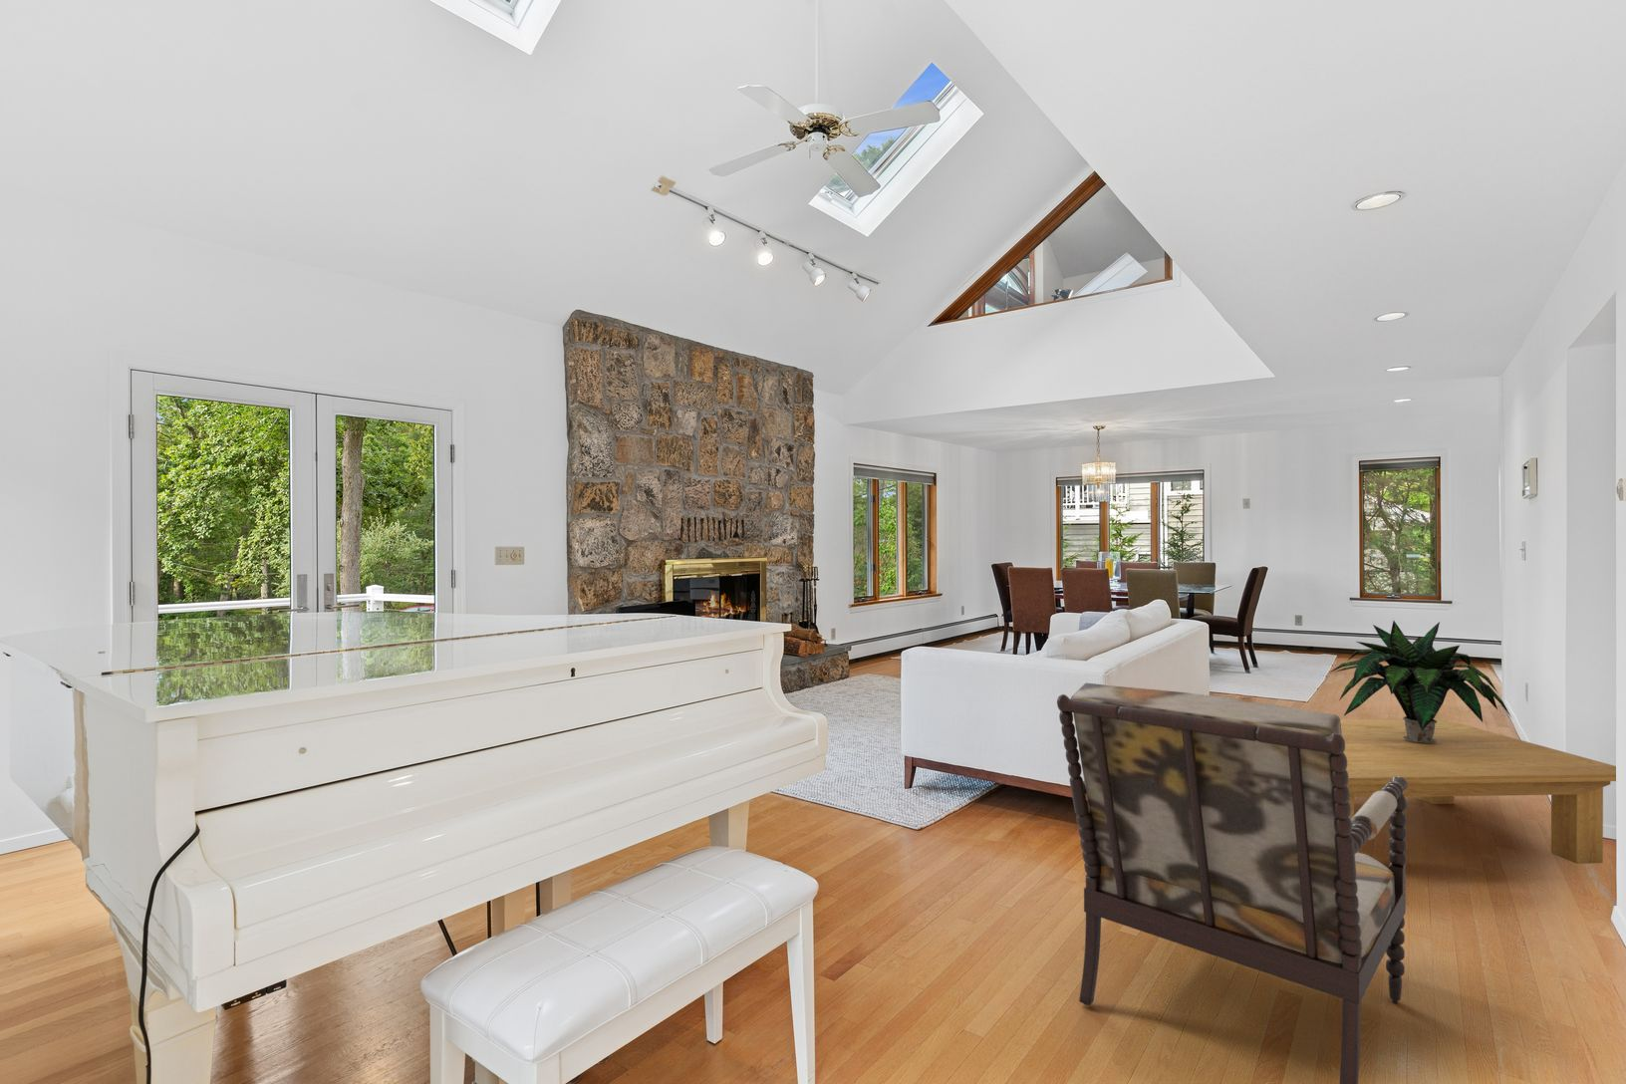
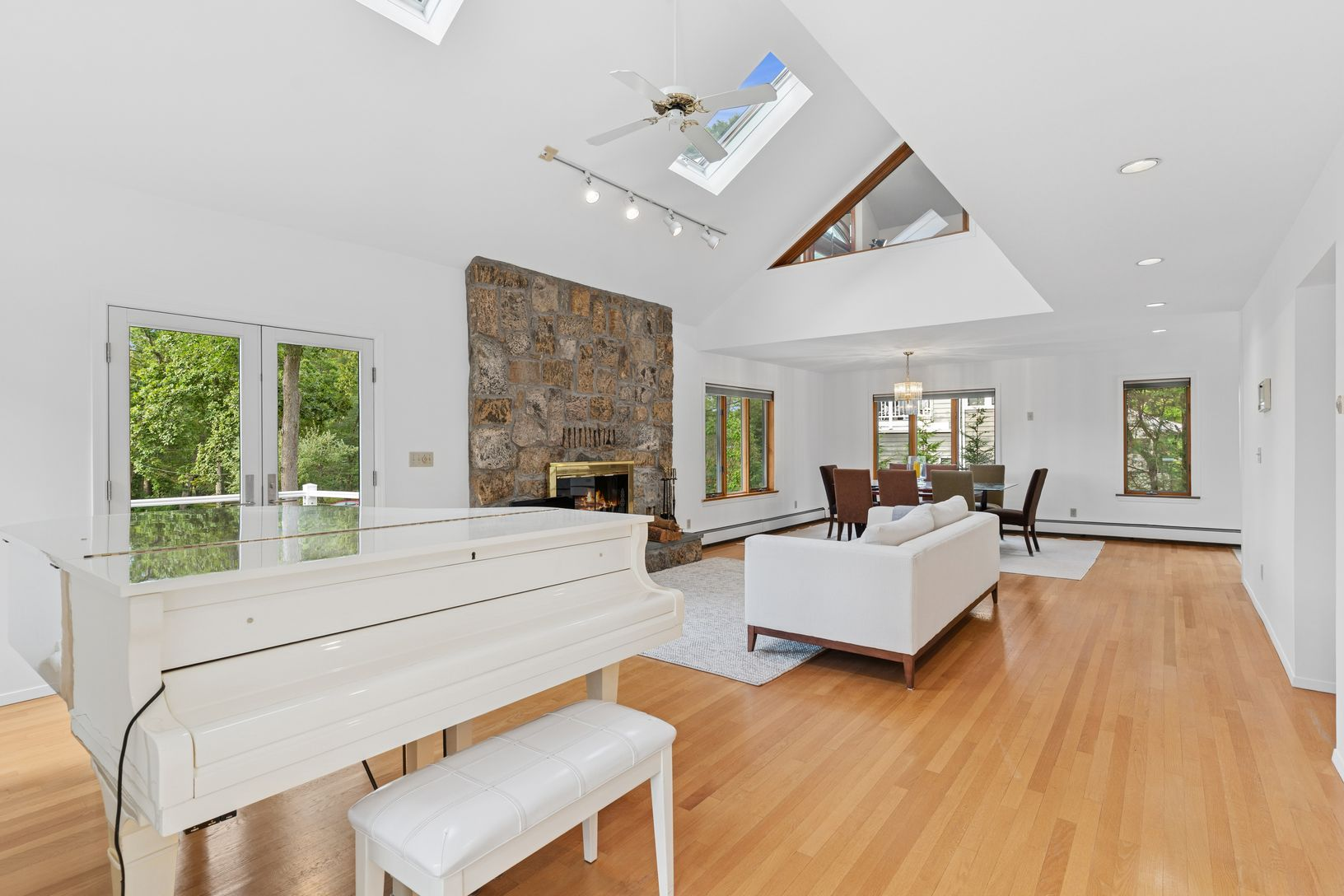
- potted plant (1417, 680)
- armchair (1234, 846)
- coffee table (1386, 784)
